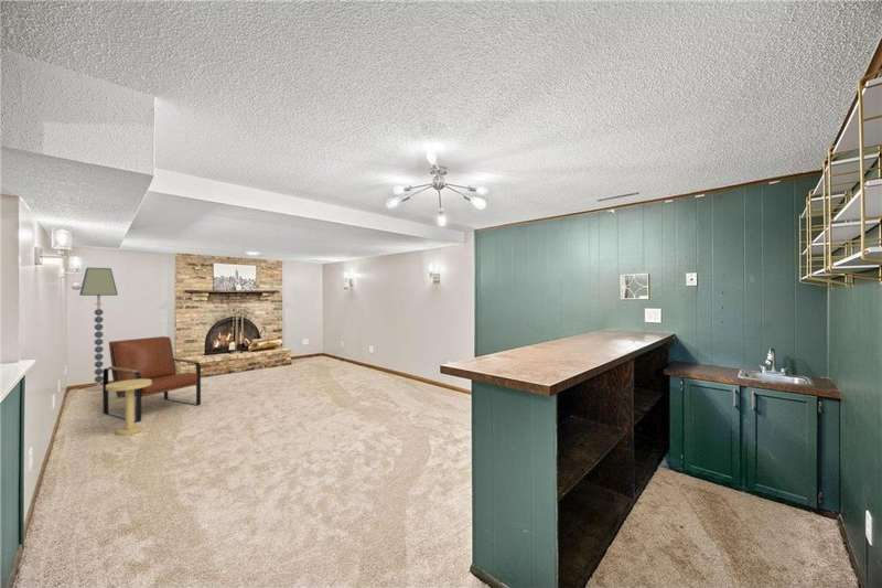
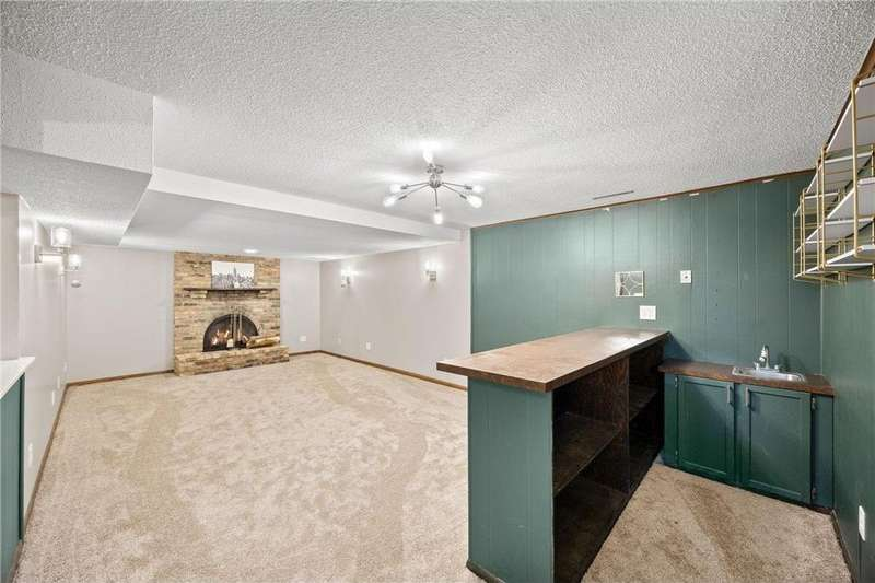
- armchair (154, 374)
- floor lamp (98, 328)
- side table (129, 407)
